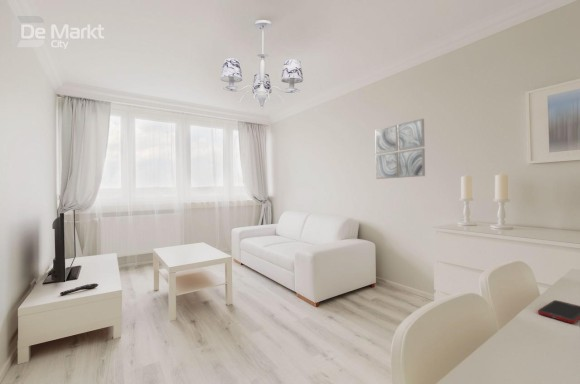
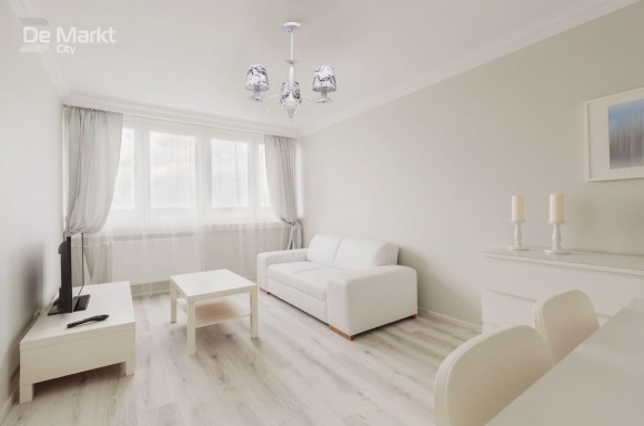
- cell phone (563, 311)
- wall art (397, 150)
